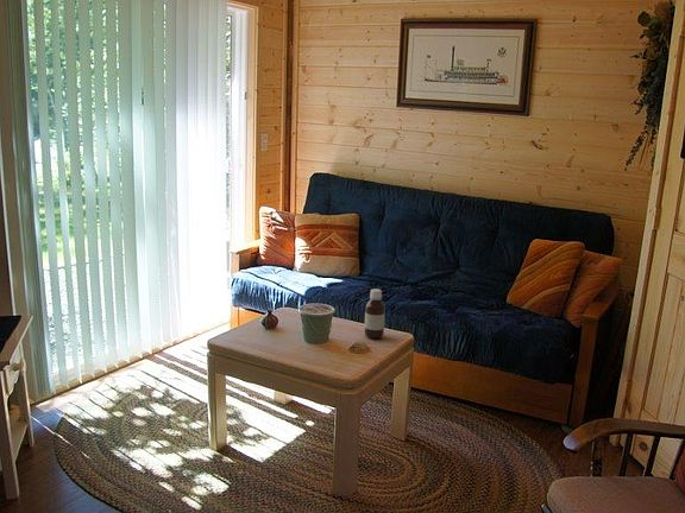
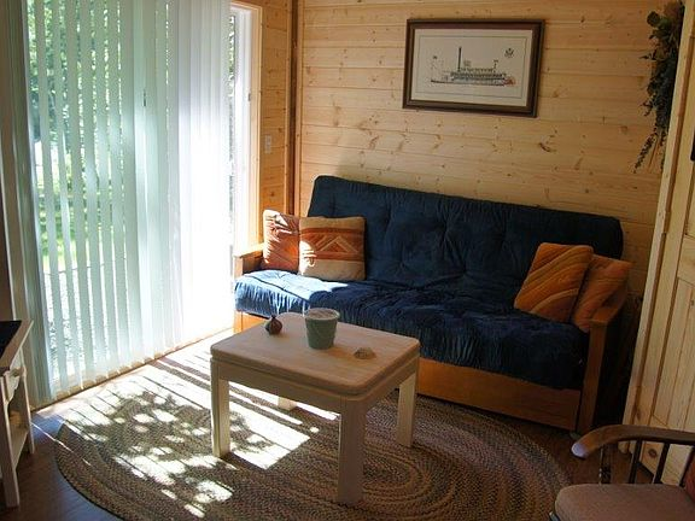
- bottle (375, 312)
